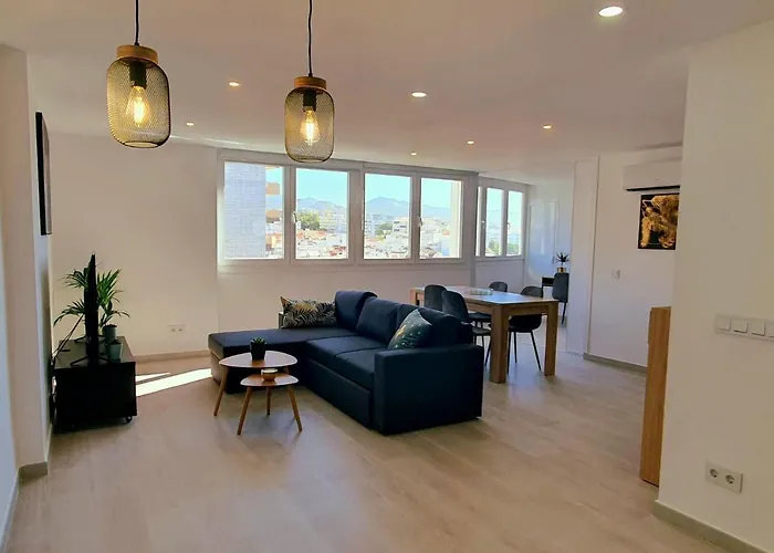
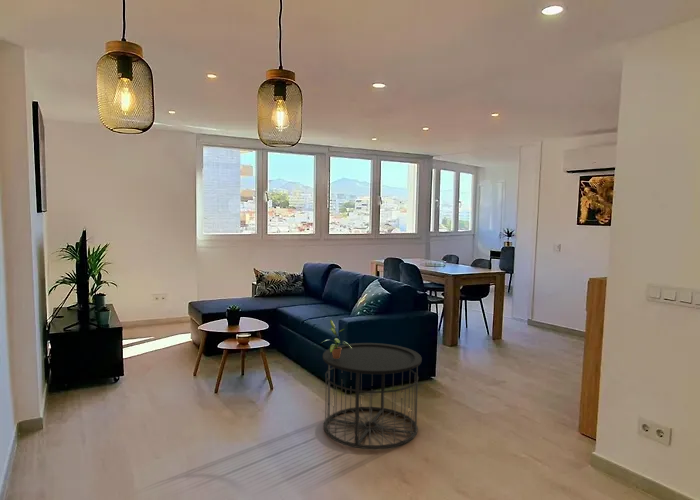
+ side table (371, 391)
+ potted plant (336, 338)
